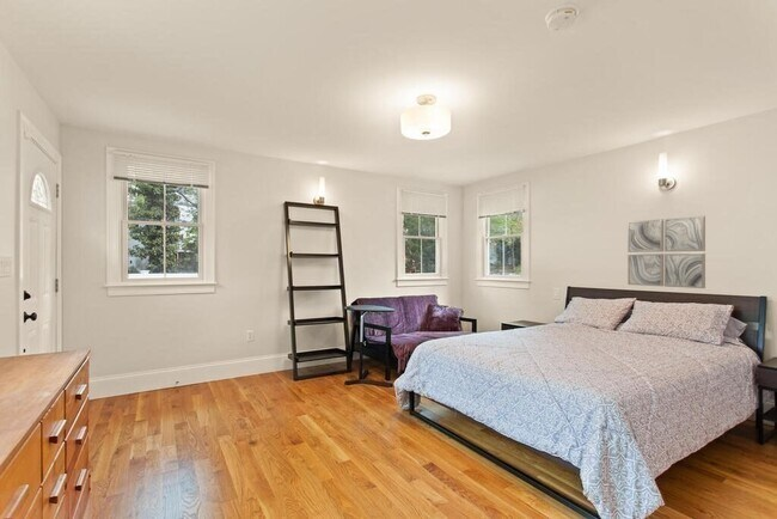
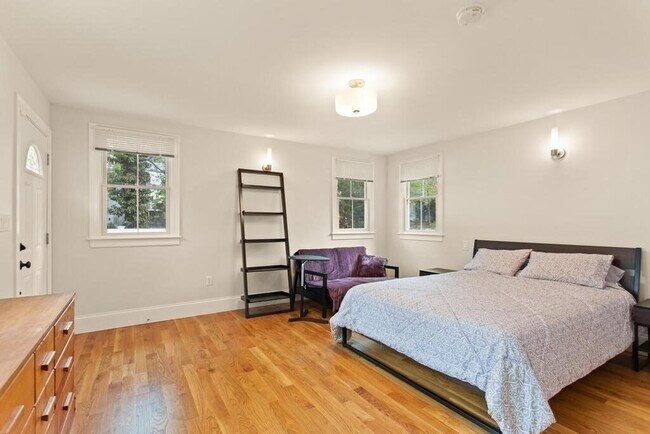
- wall art (662, 251)
